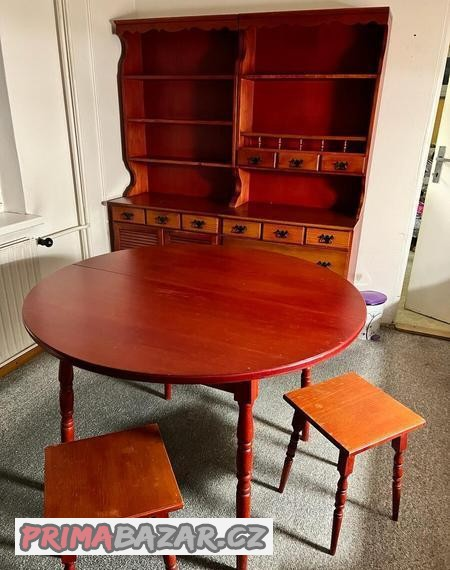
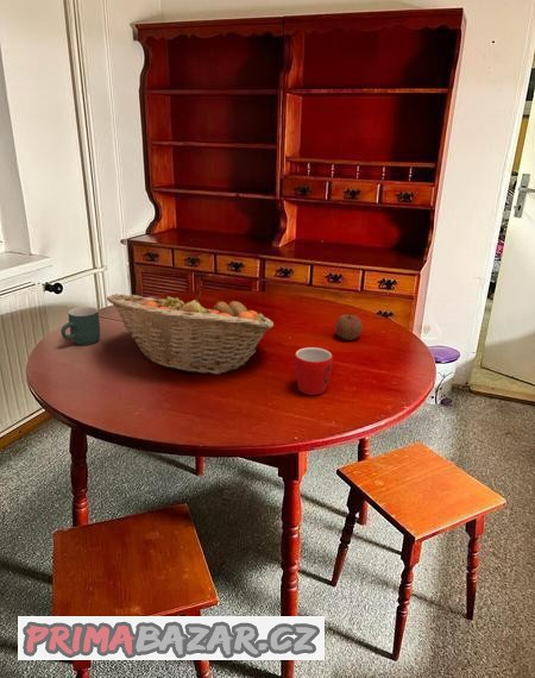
+ fruit basket (190, 322)
+ mug (315, 369)
+ mug (82, 327)
+ apple (348, 326)
